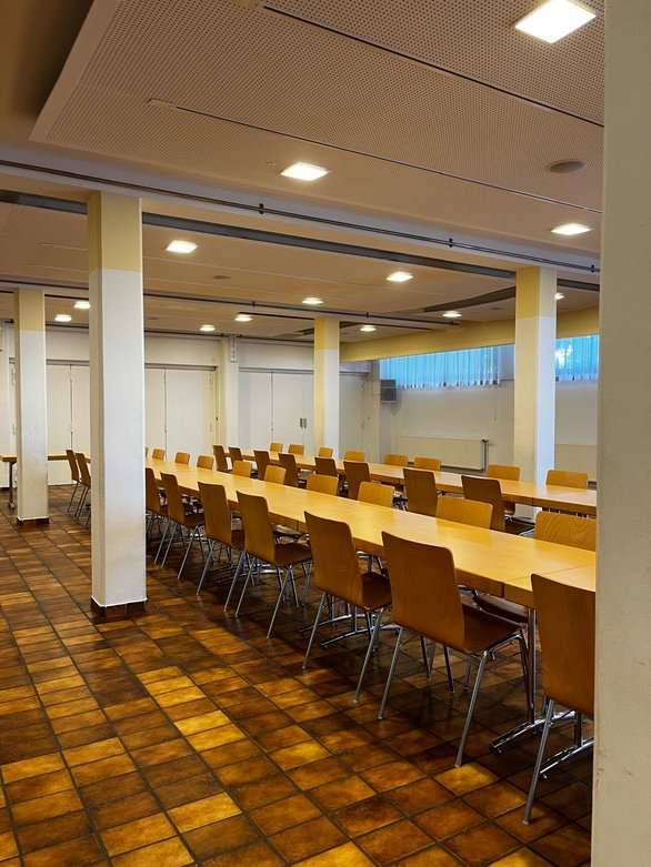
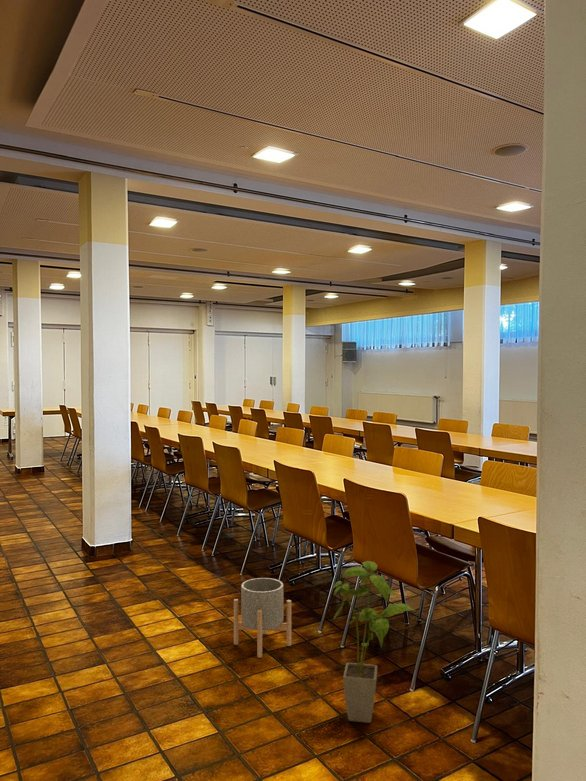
+ house plant (371, 639)
+ planter (262, 614)
